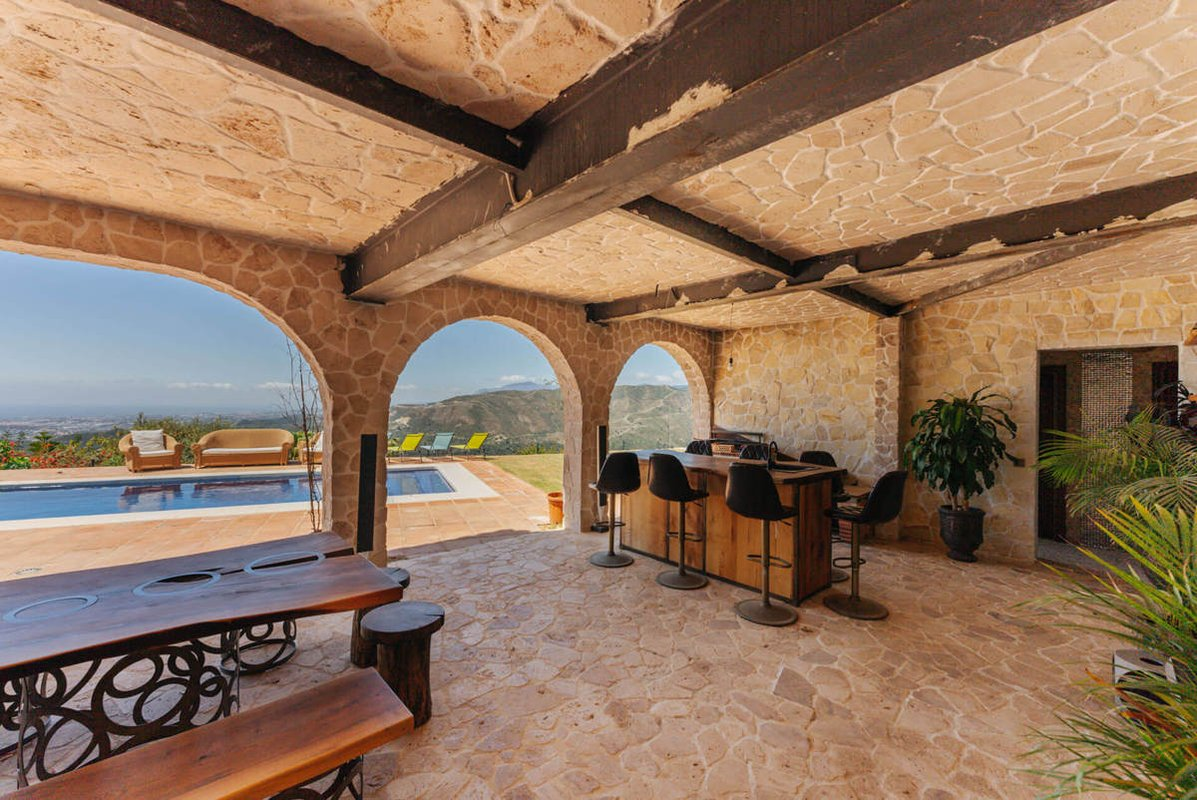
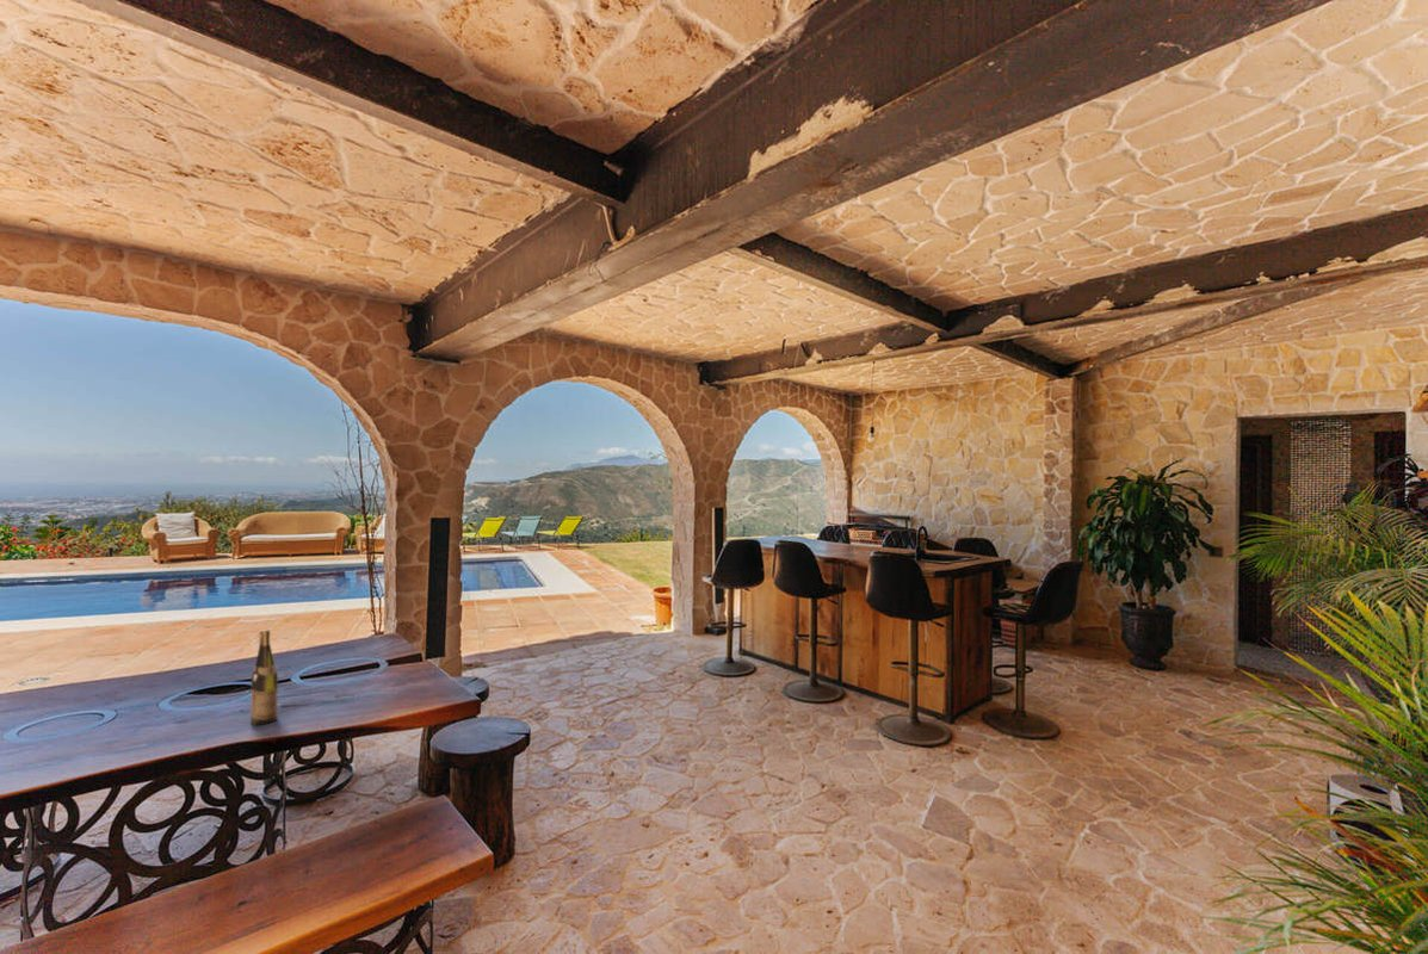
+ wine bottle (264, 675)
